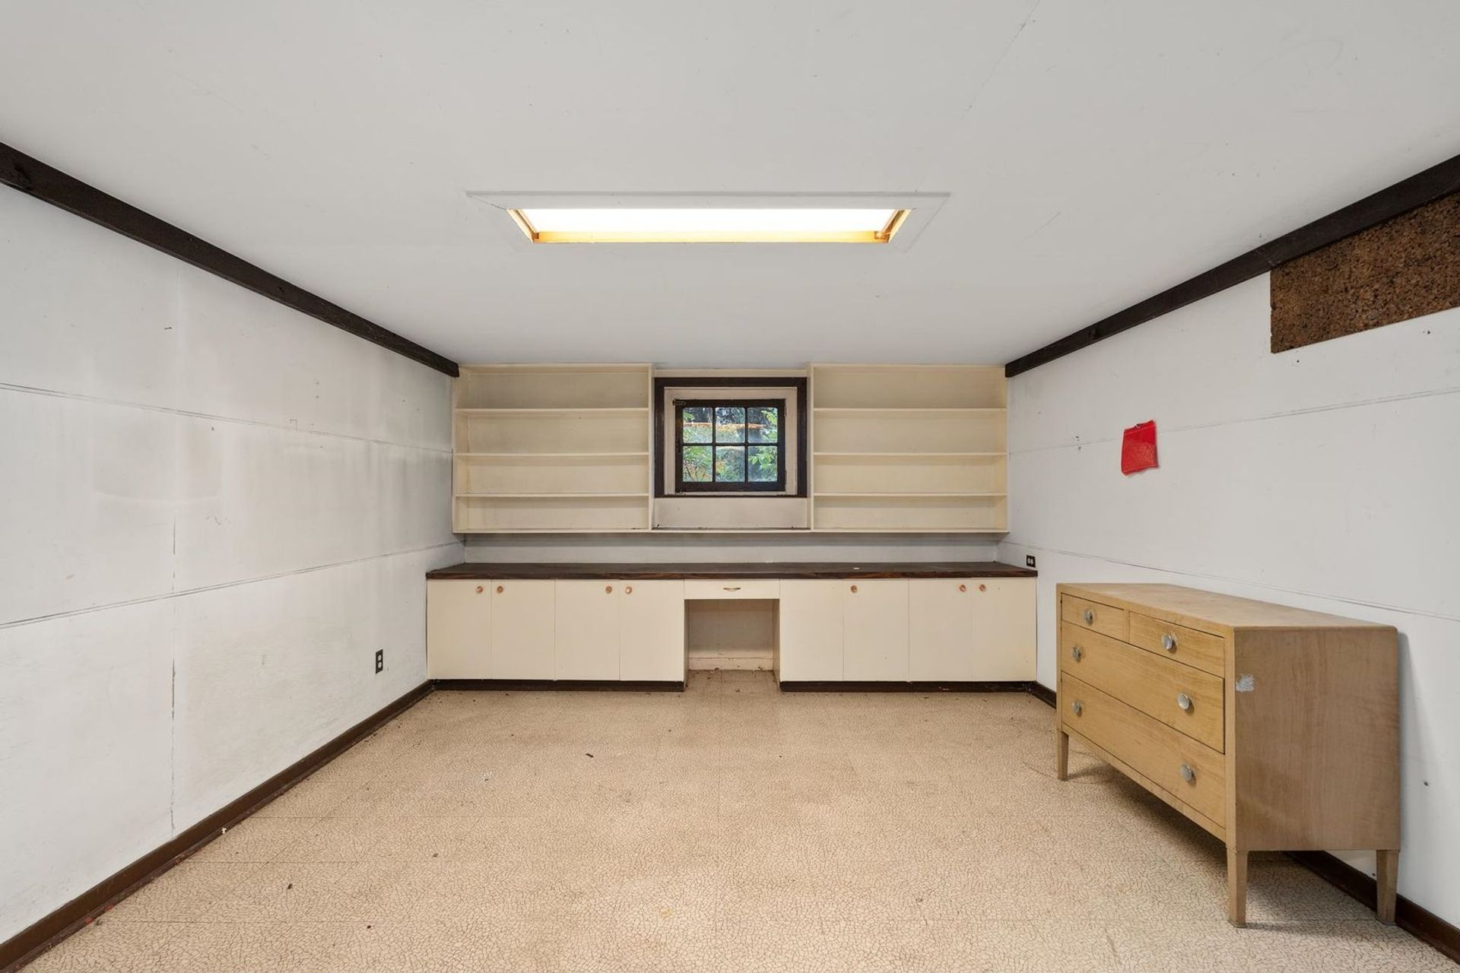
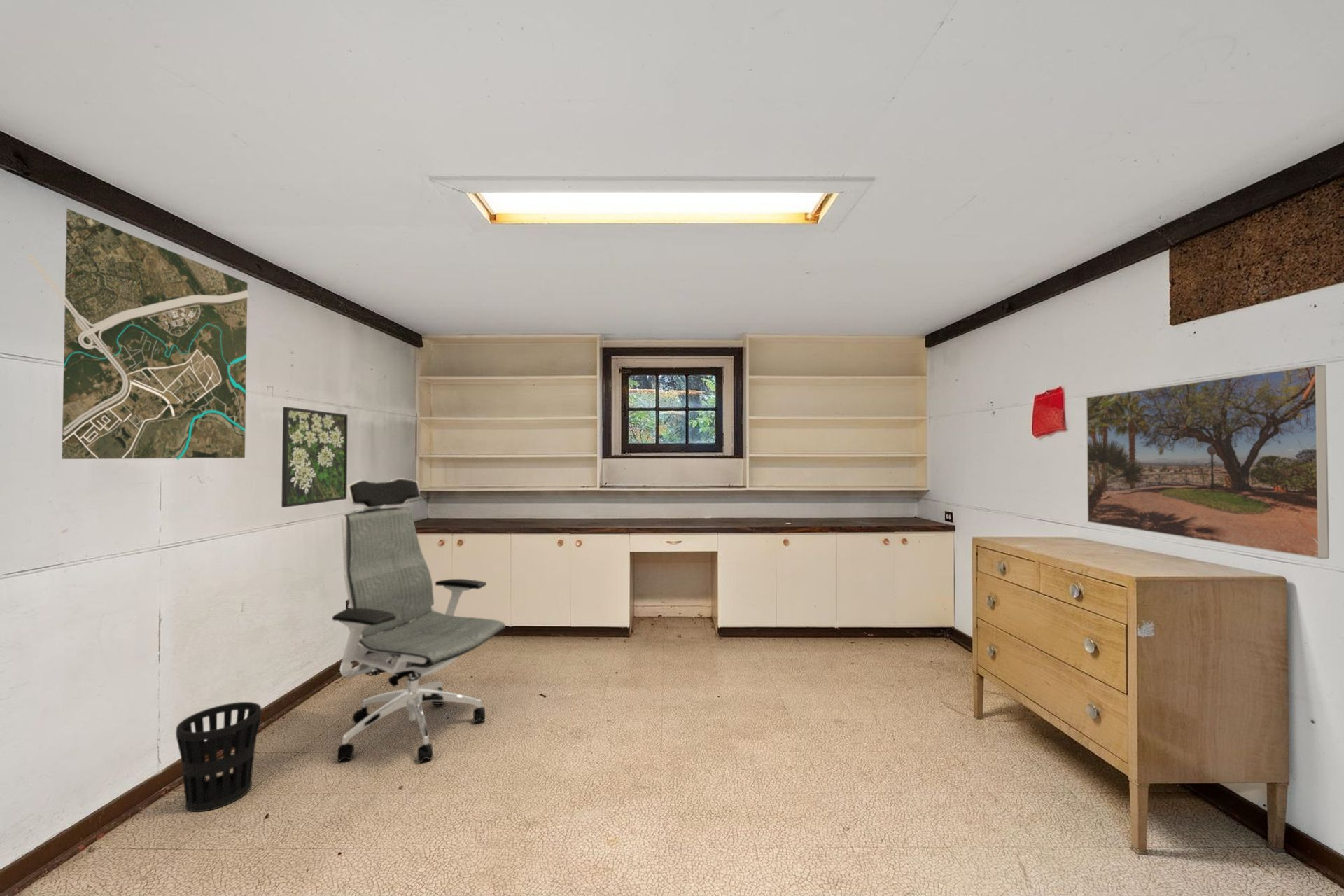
+ office chair (414, 606)
+ wastebasket (220, 758)
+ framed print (1181, 460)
+ map (162, 354)
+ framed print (317, 456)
